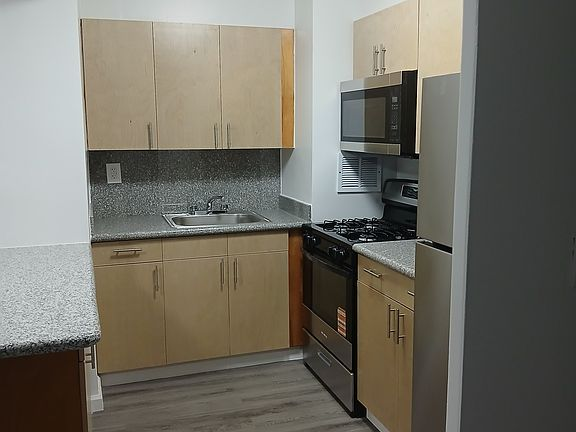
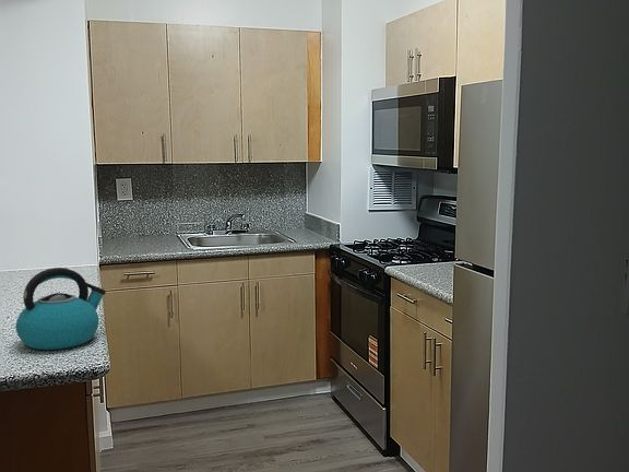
+ kettle (62, 304)
